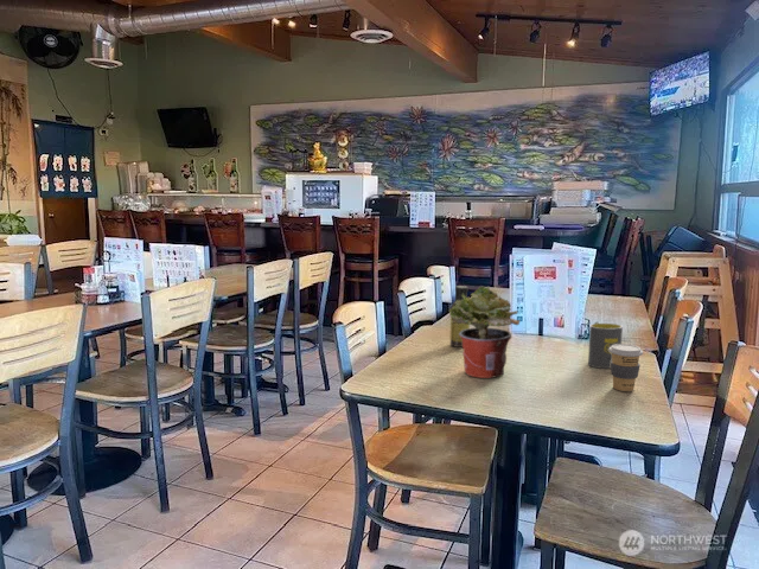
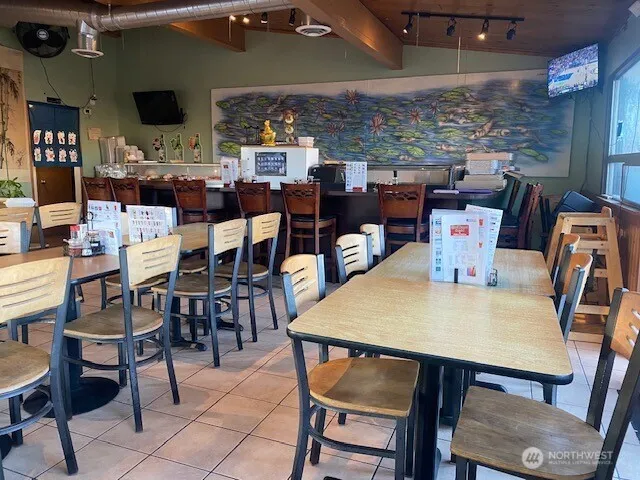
- mug (602, 344)
- coffee cup (624, 367)
- potted plant (483, 331)
- sauce bottle (460, 317)
